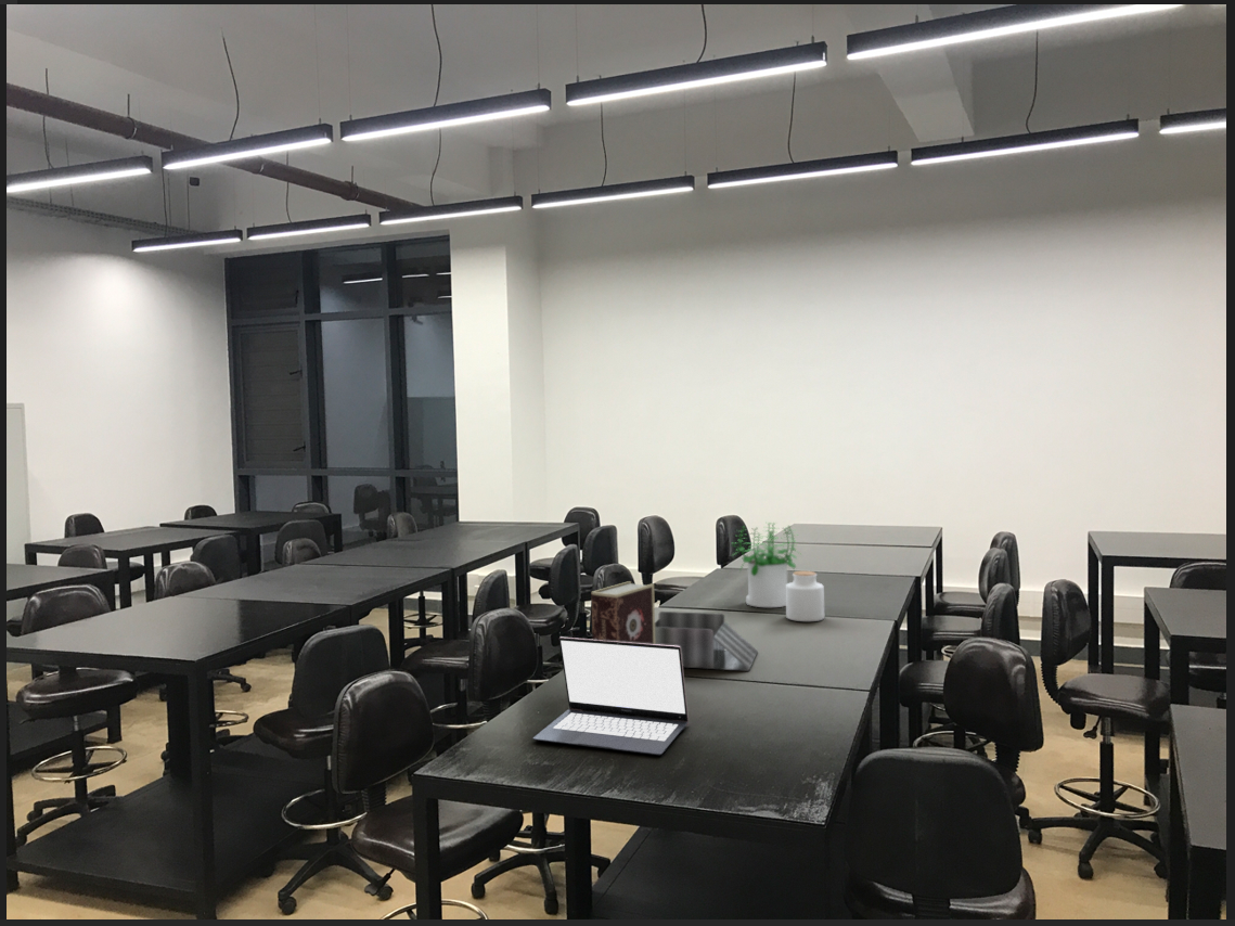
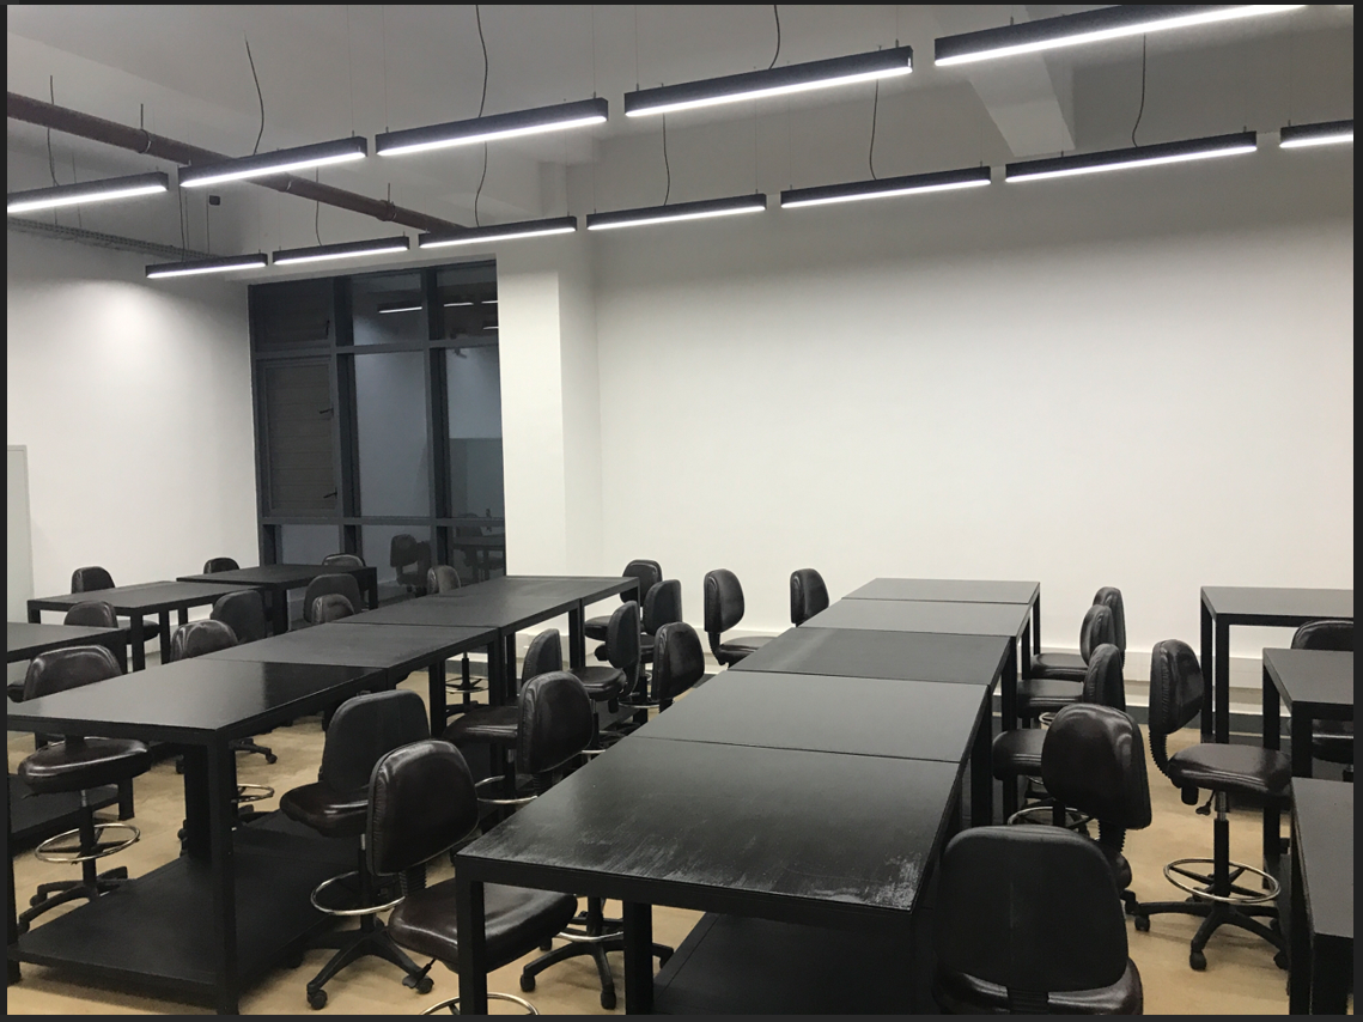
- book (623, 635)
- potted plant (769, 563)
- jar (806, 595)
- laptop (610, 690)
- desk organizer (702, 640)
